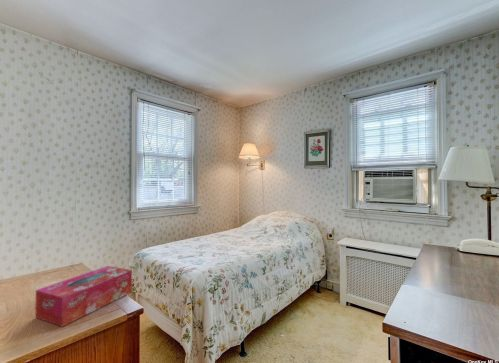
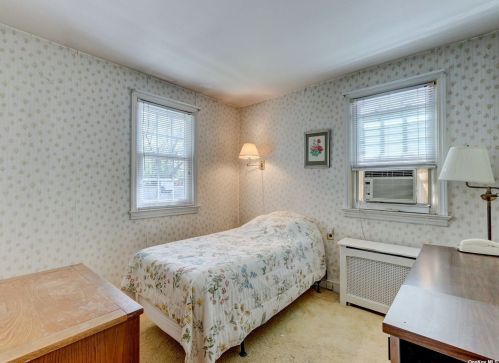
- tissue box (88, 291)
